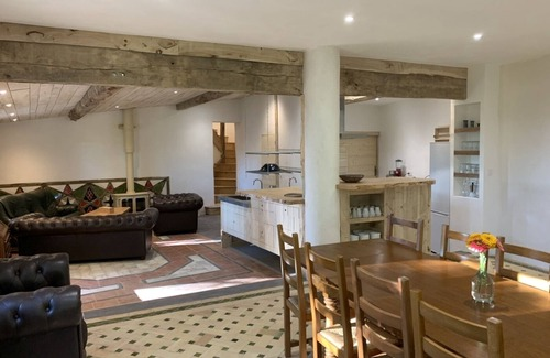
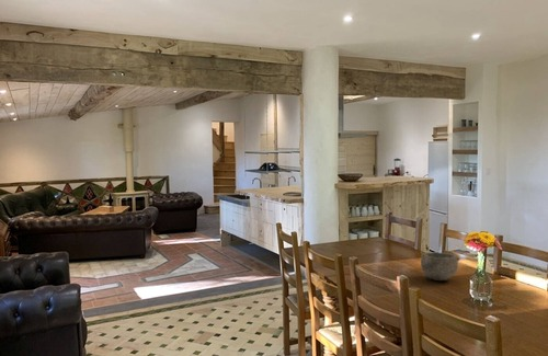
+ bowl (438, 266)
